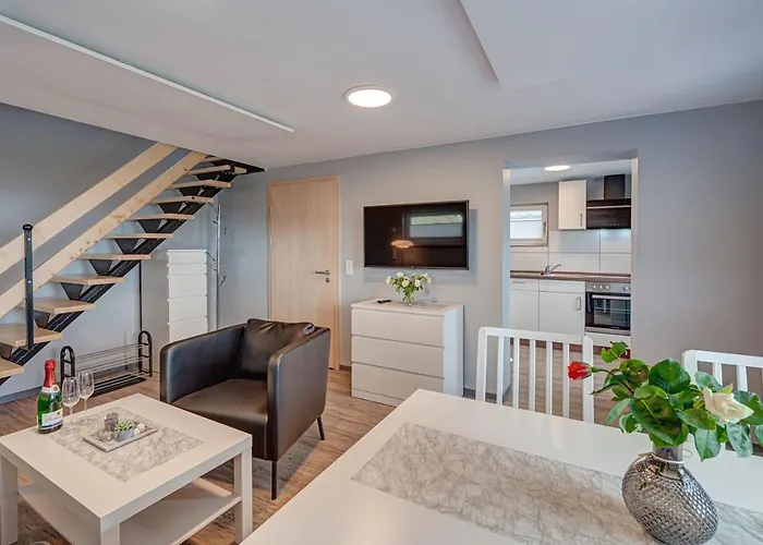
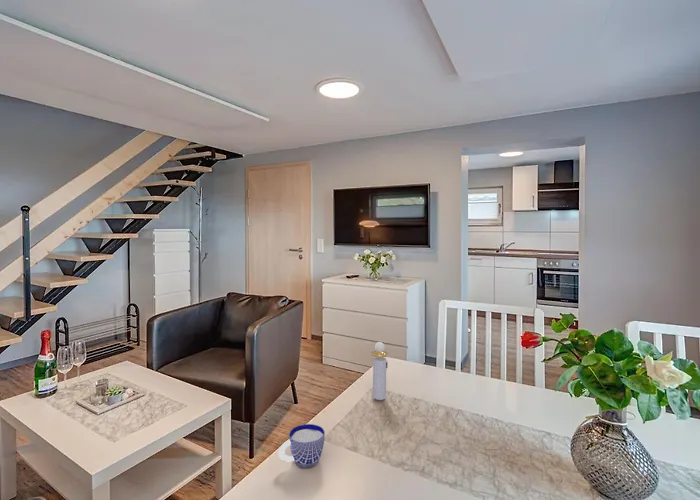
+ perfume bottle (379, 370)
+ cup (301, 448)
